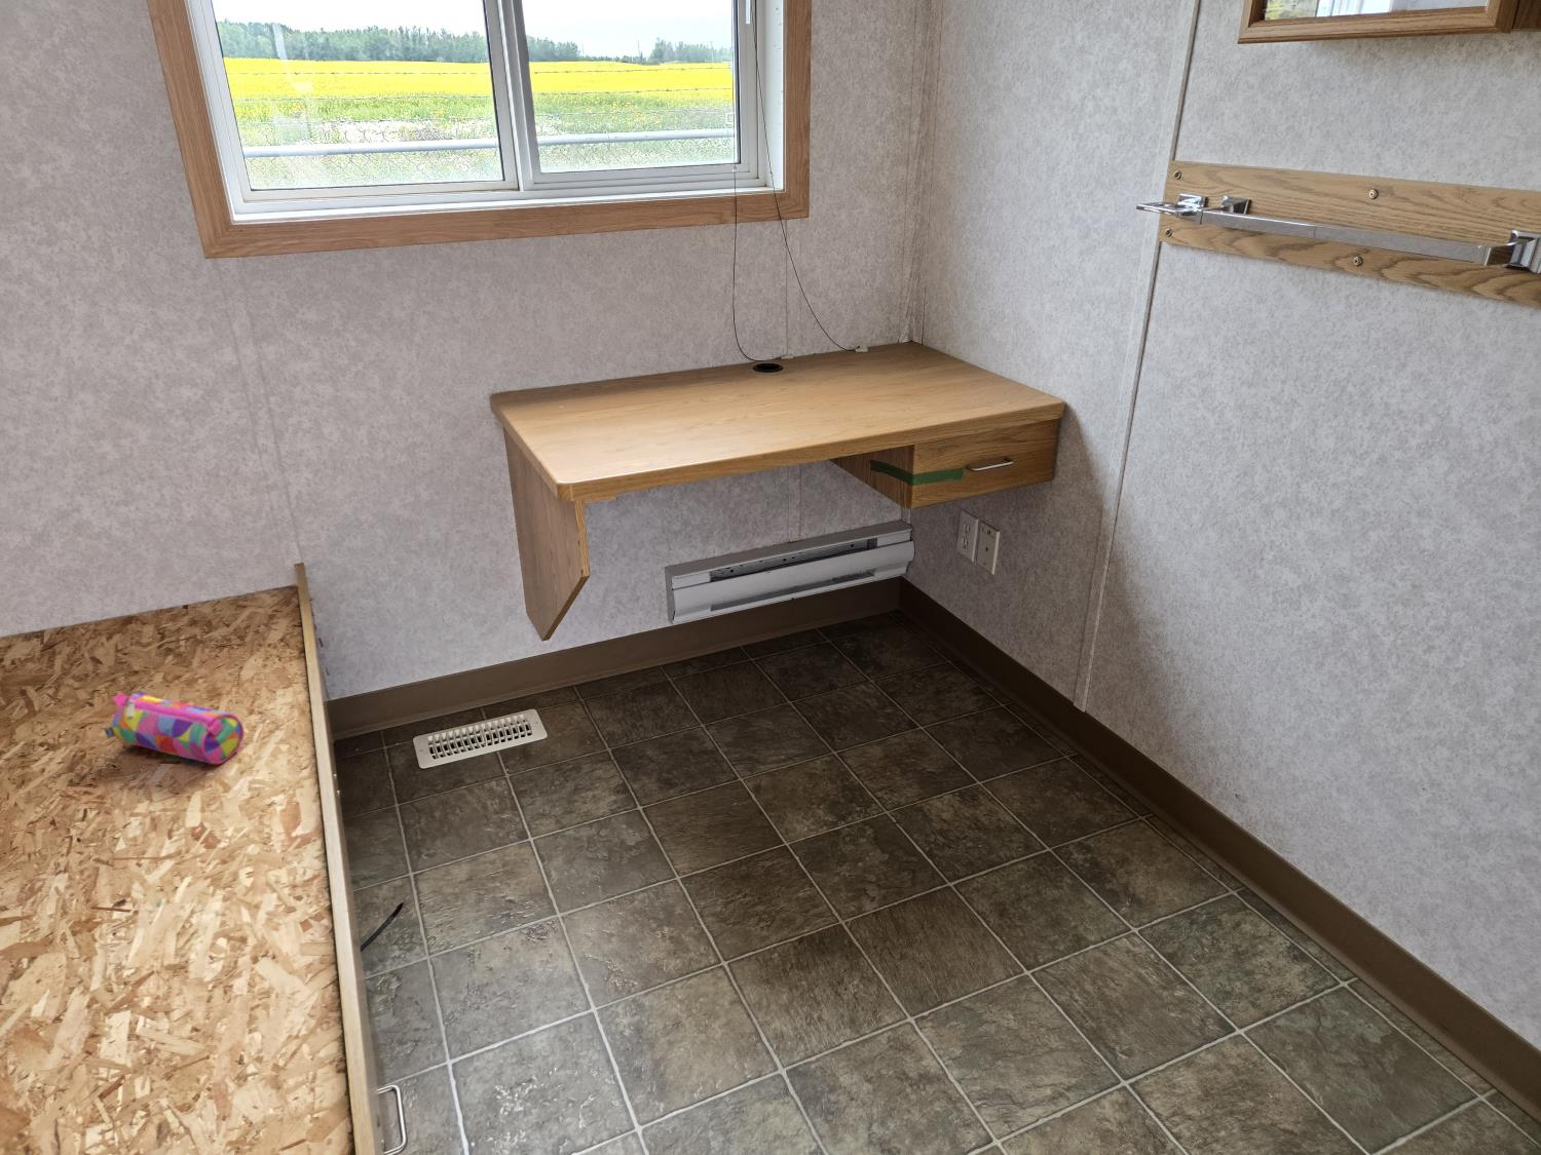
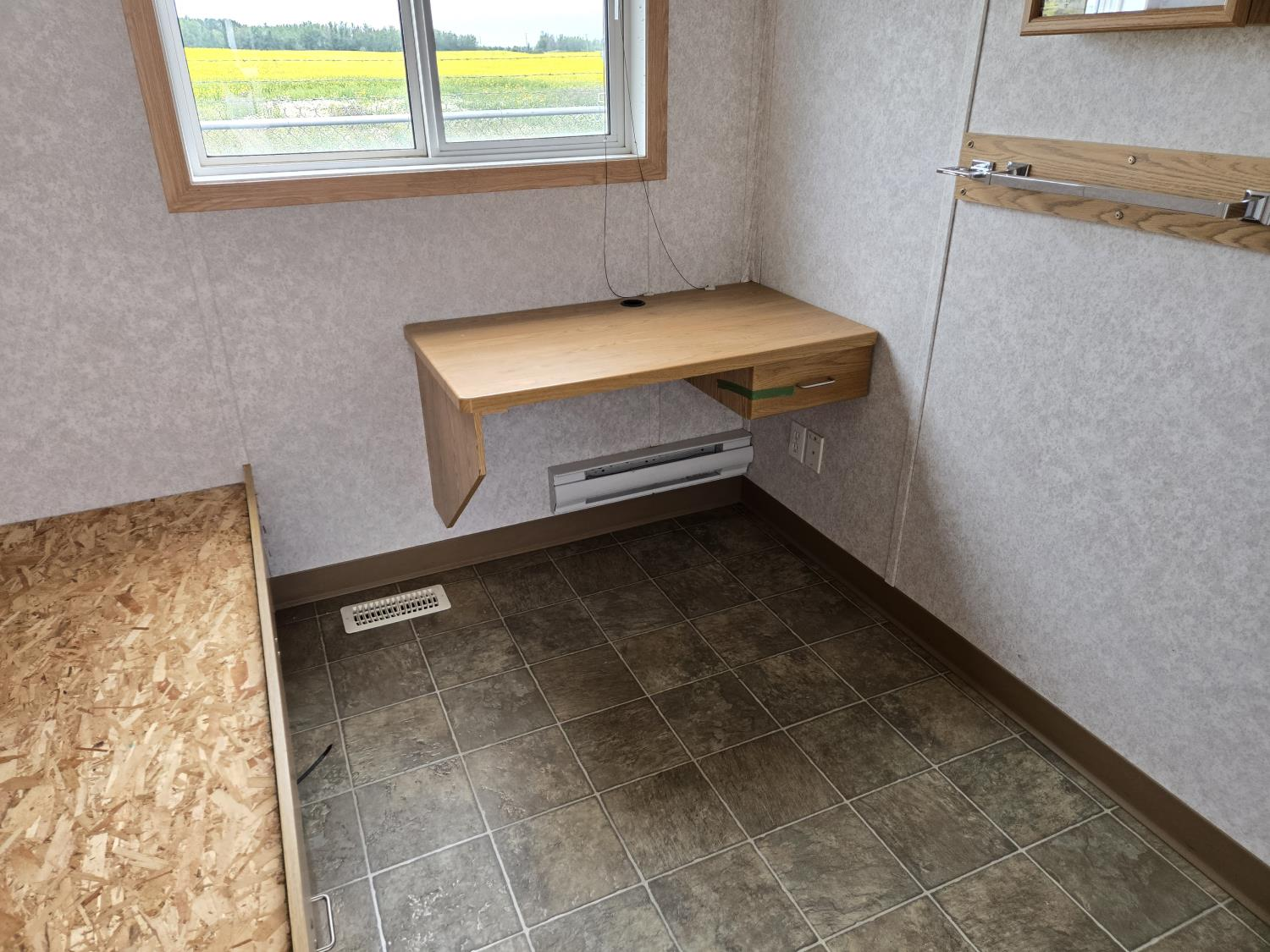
- pencil case (175, 727)
